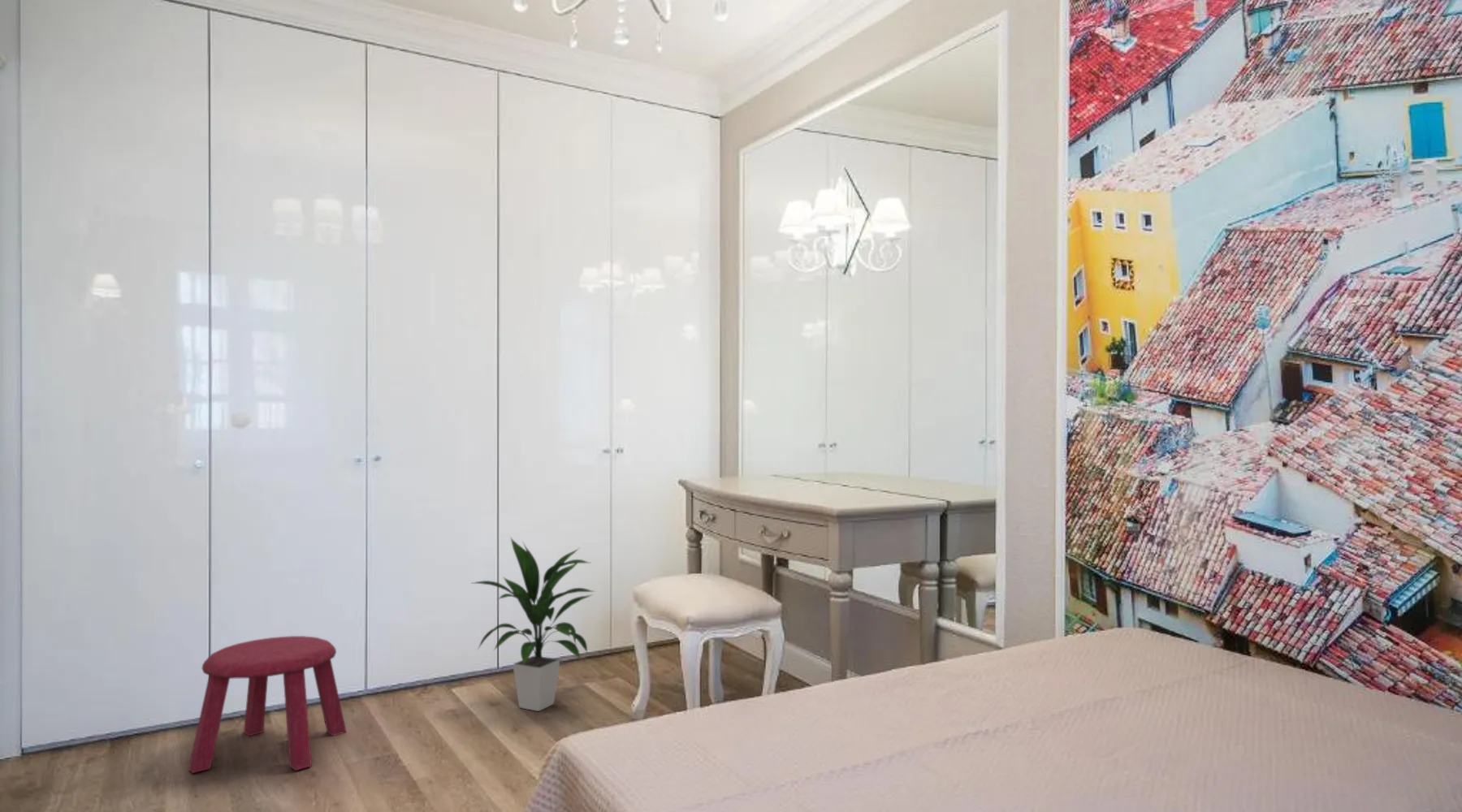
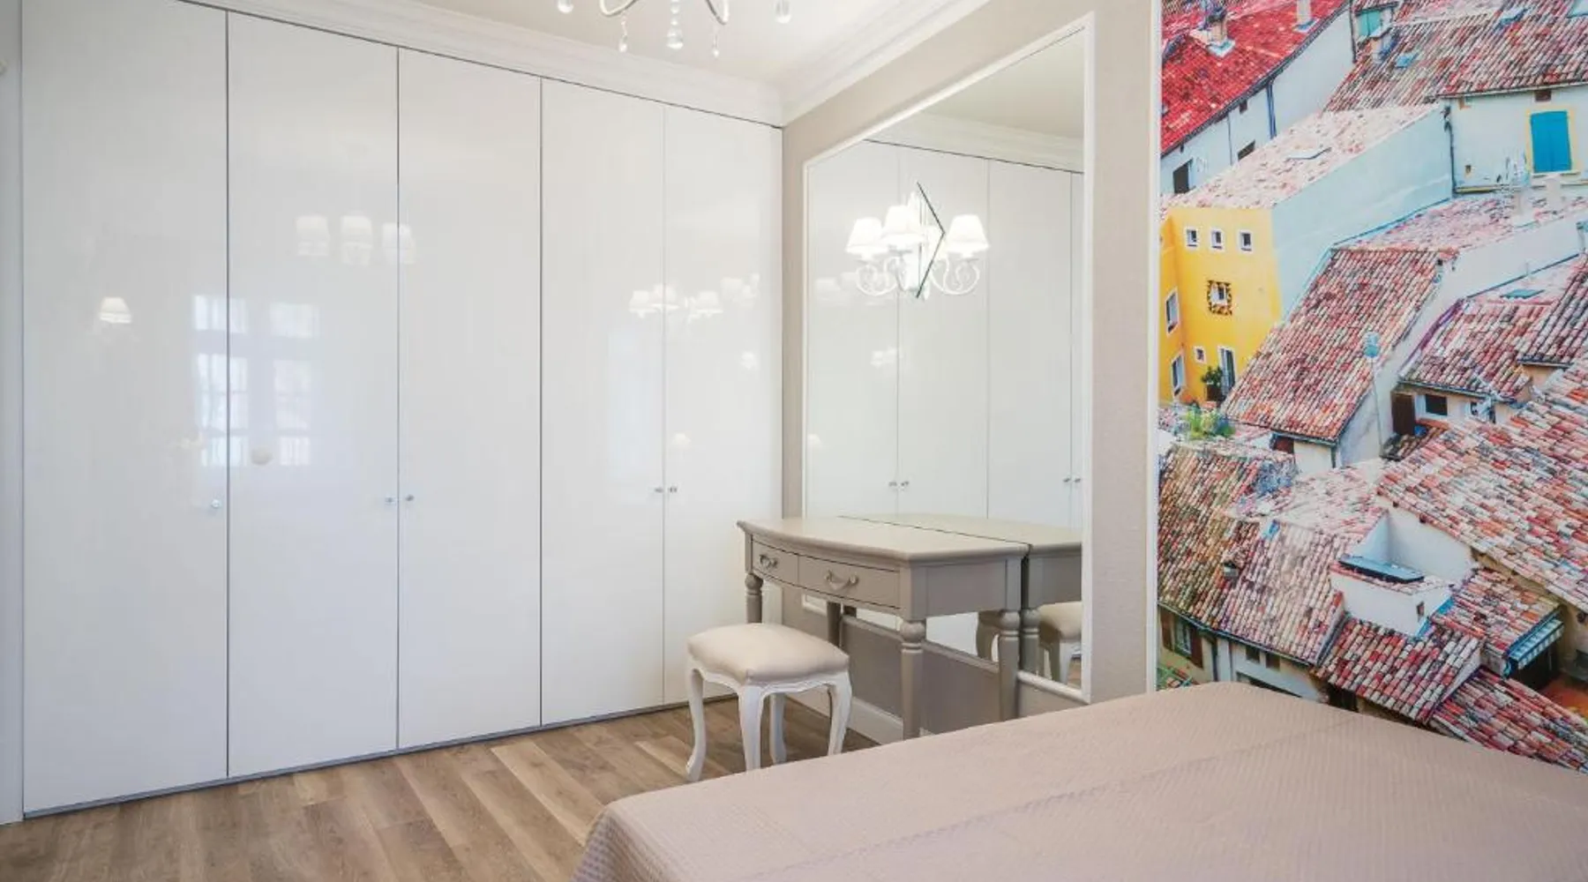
- indoor plant (543, 621)
- stool (266, 699)
